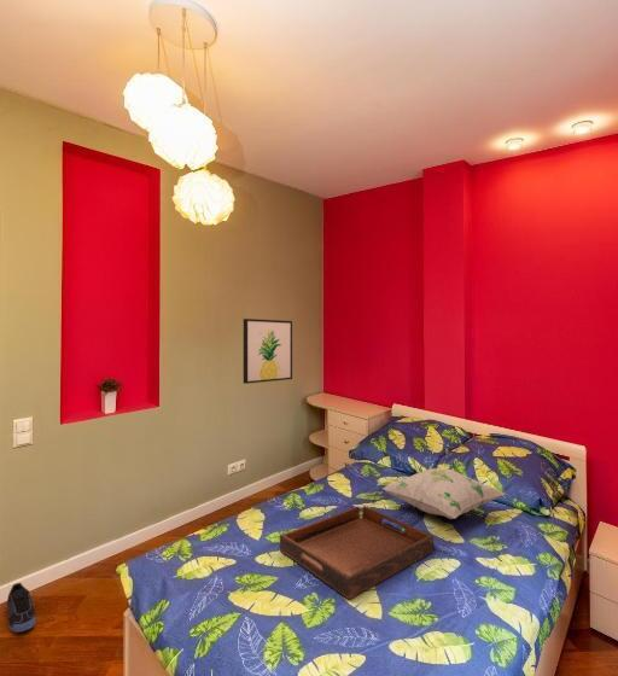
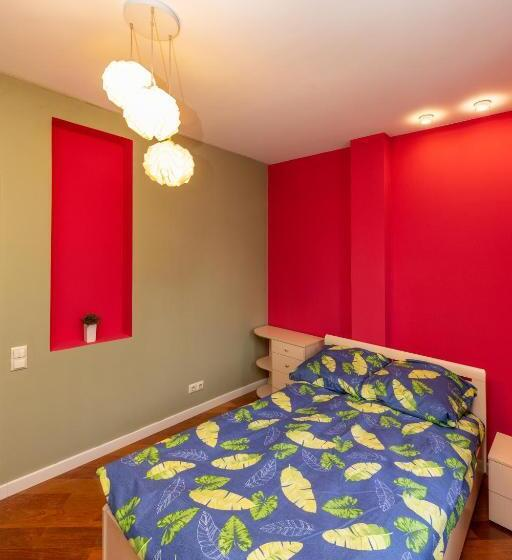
- decorative pillow (441, 490)
- serving tray (356, 542)
- sneaker (19, 606)
- wall art (268, 350)
